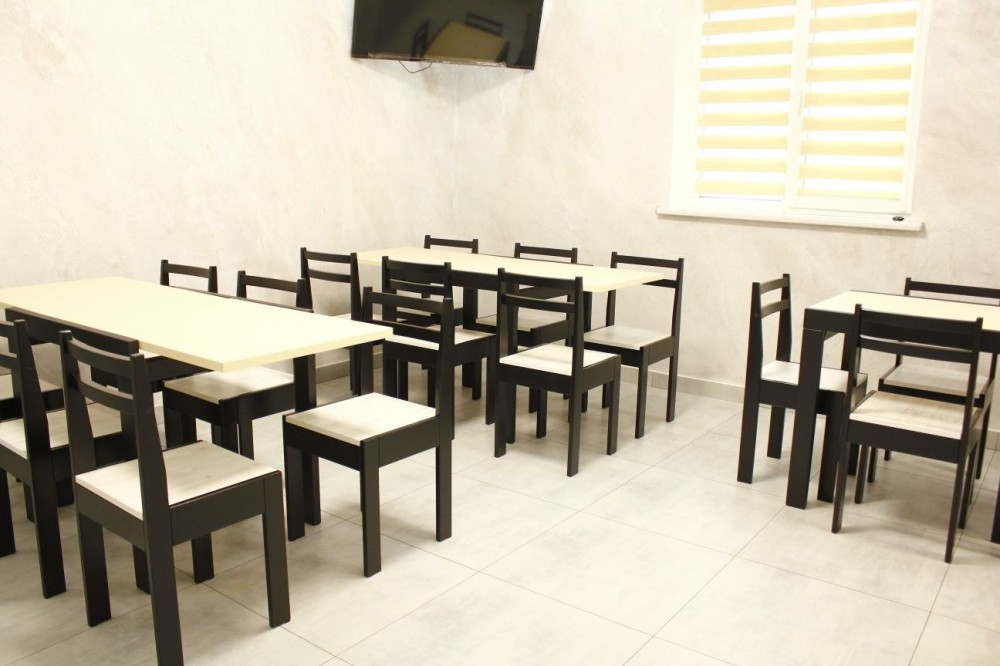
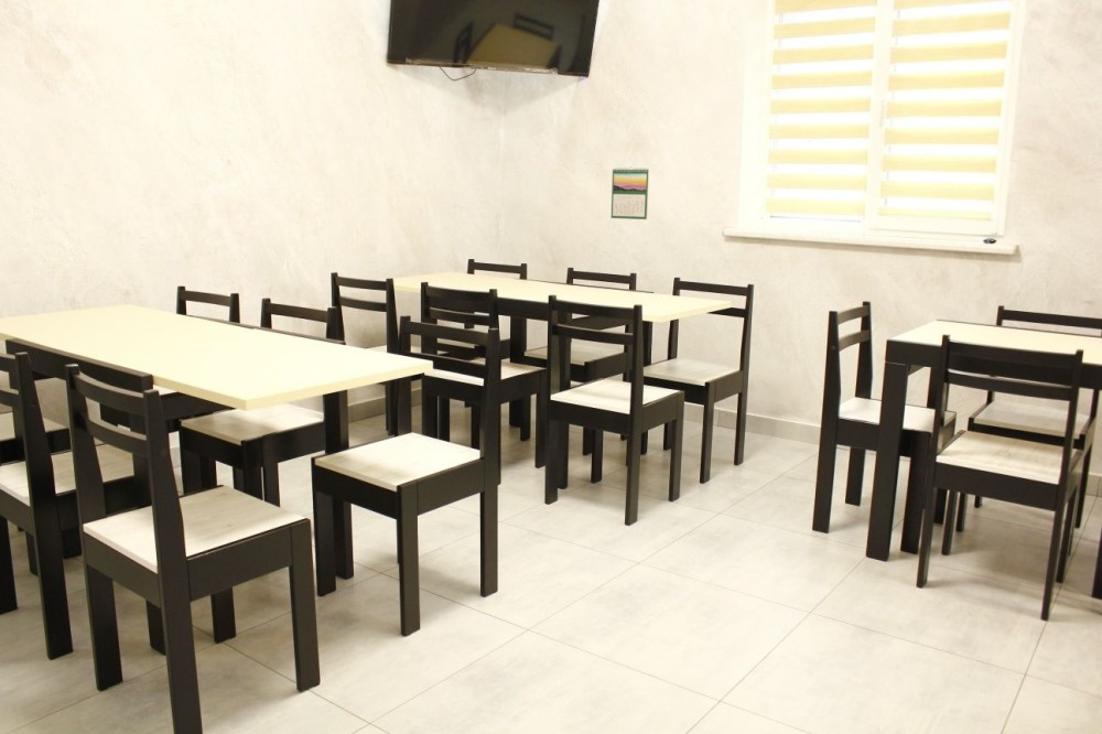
+ calendar (629, 193)
